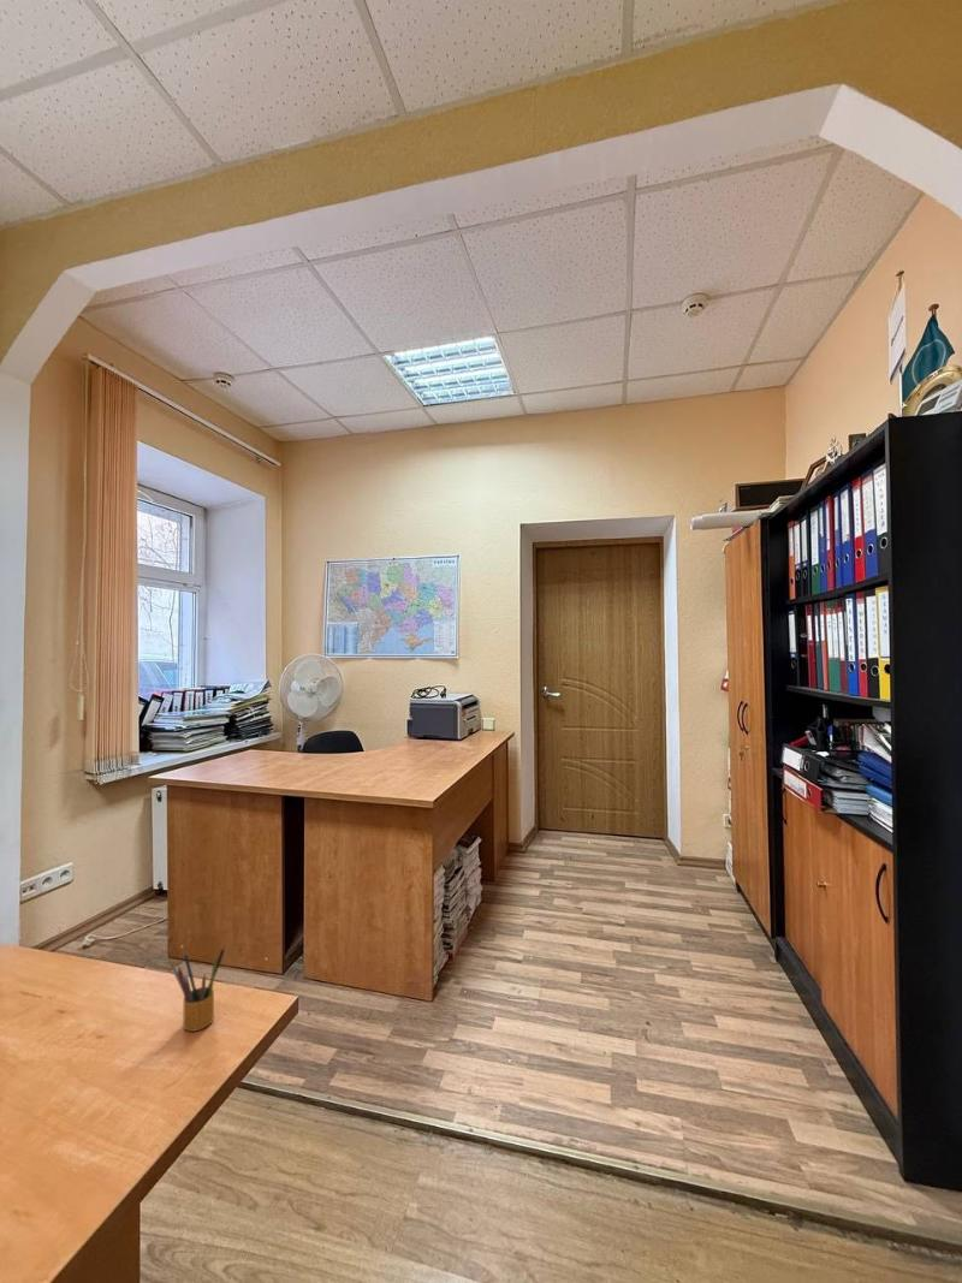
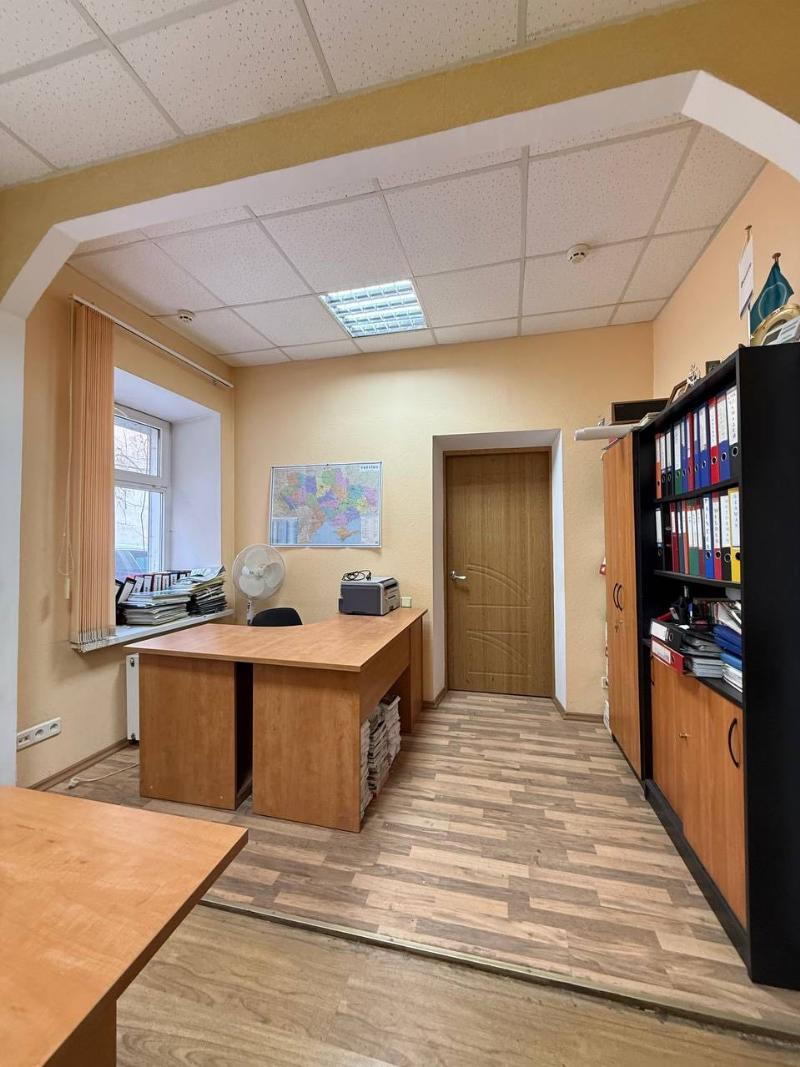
- pencil box (200, 987)
